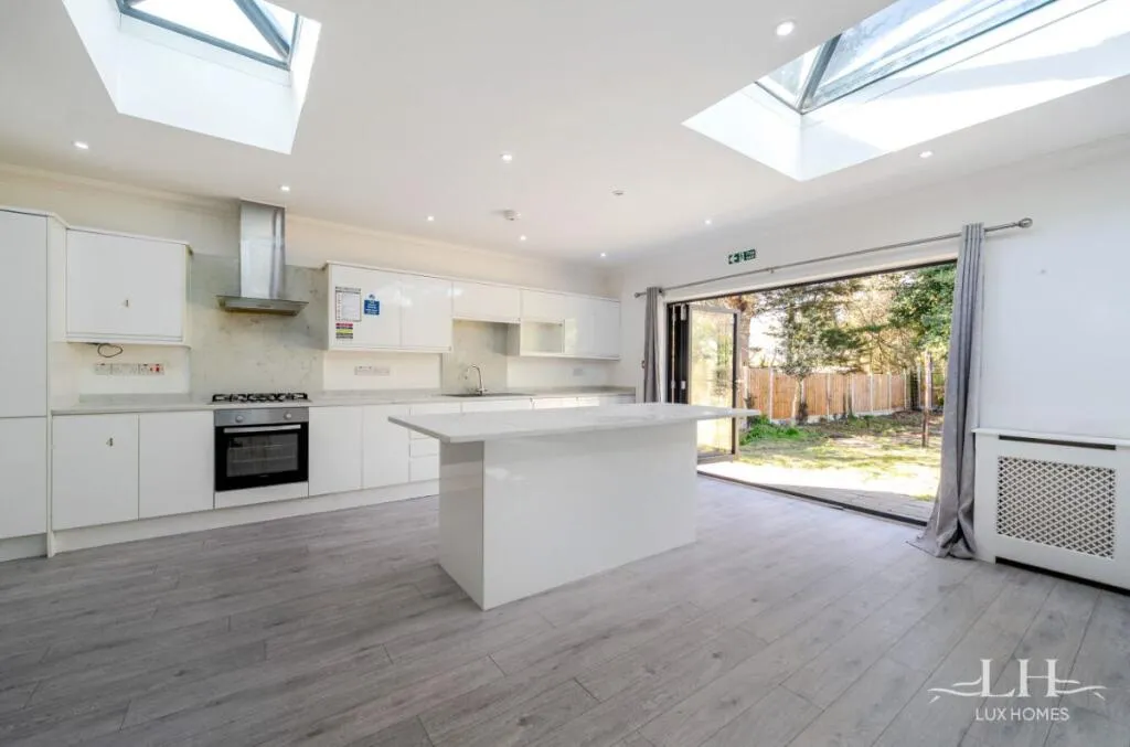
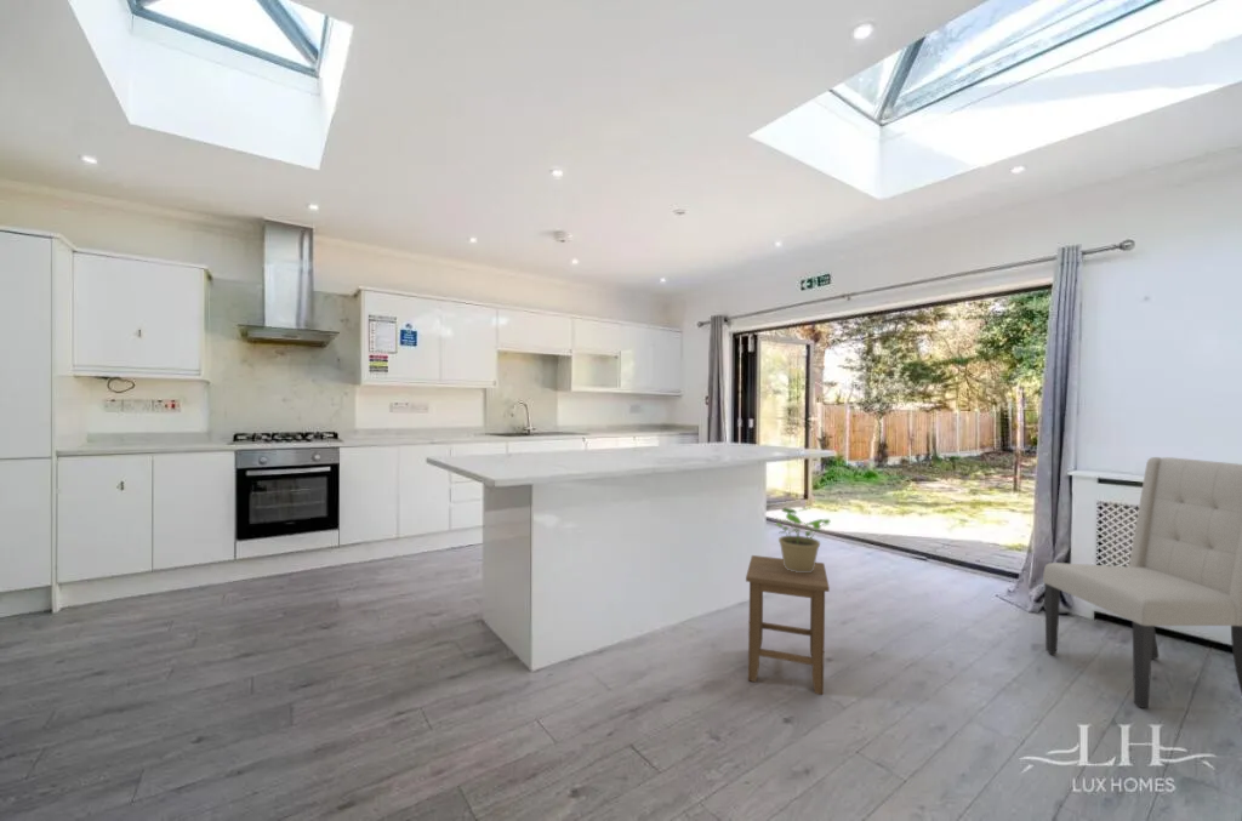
+ potted plant (797, 534)
+ stool (786, 626)
+ chair (1149, 569)
